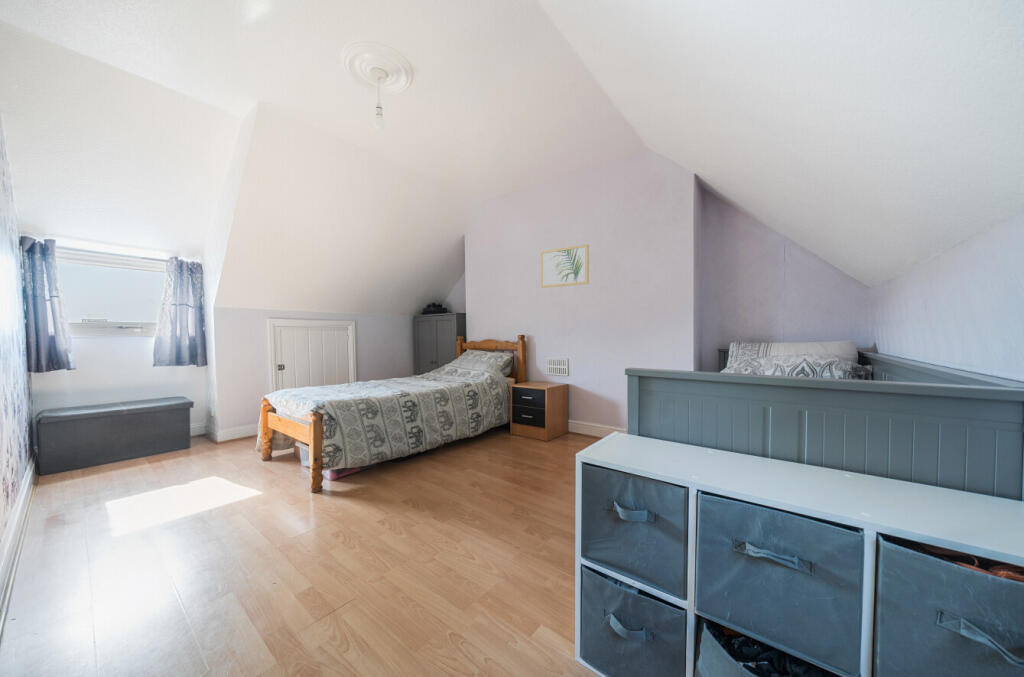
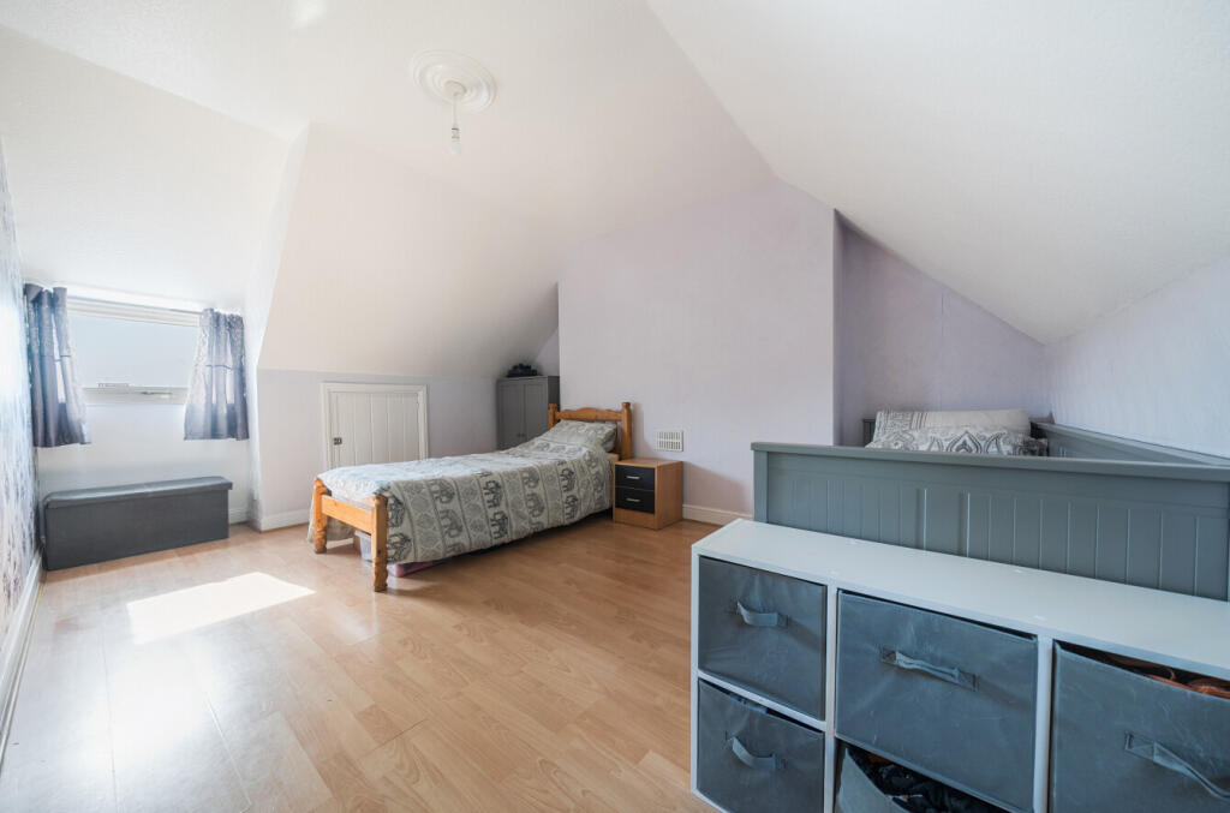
- wall art (563, 267)
